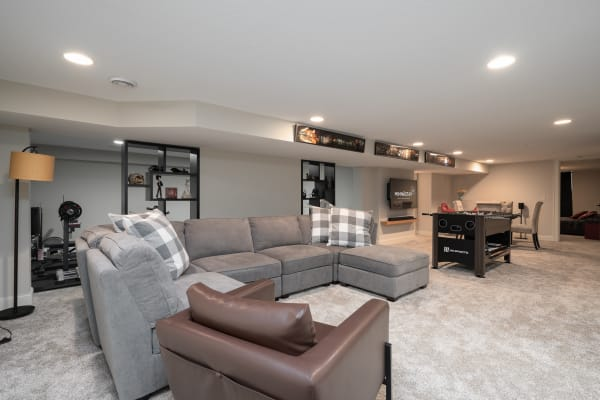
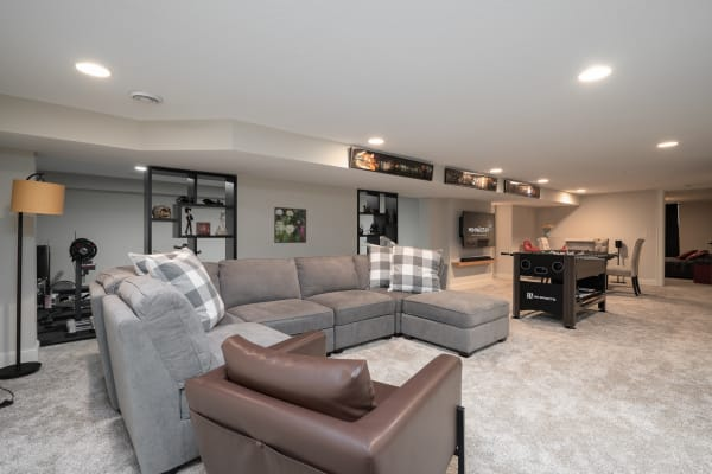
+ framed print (291, 225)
